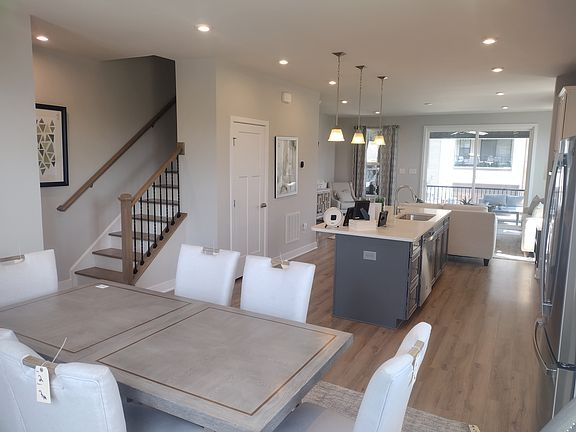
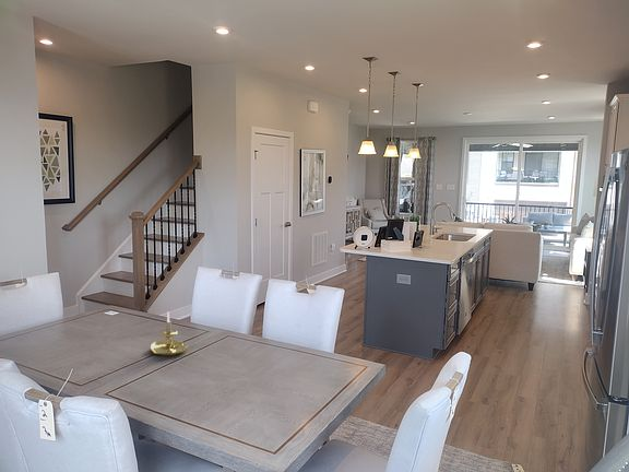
+ candle holder (170, 331)
